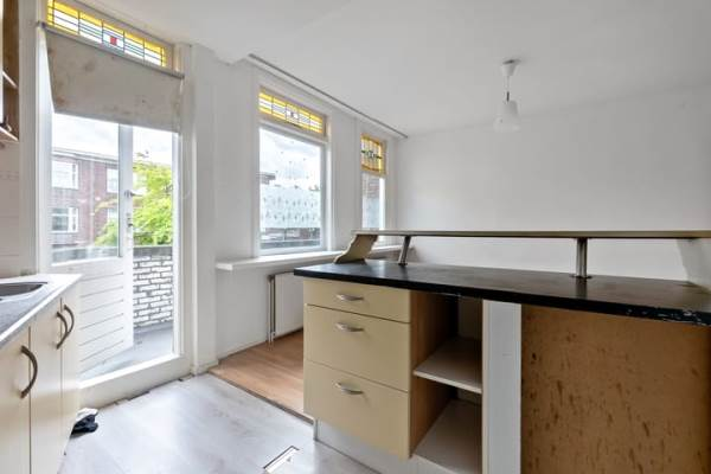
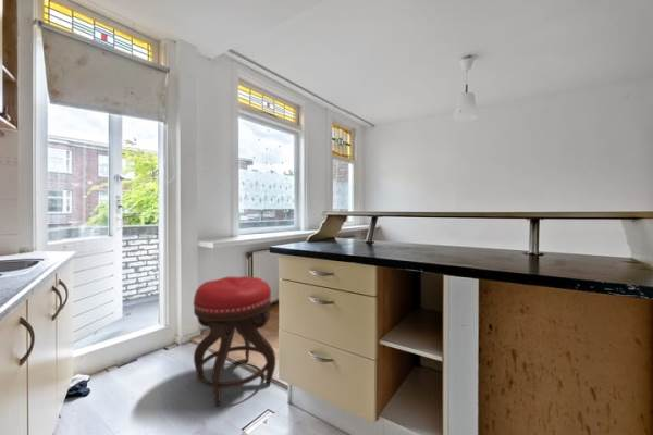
+ stool (233, 331)
